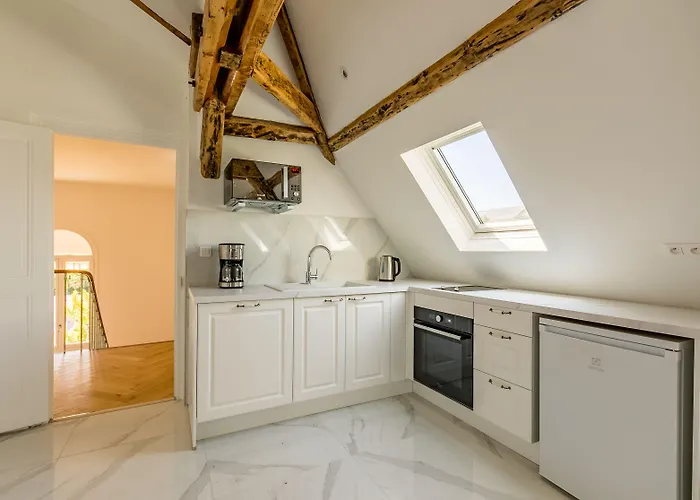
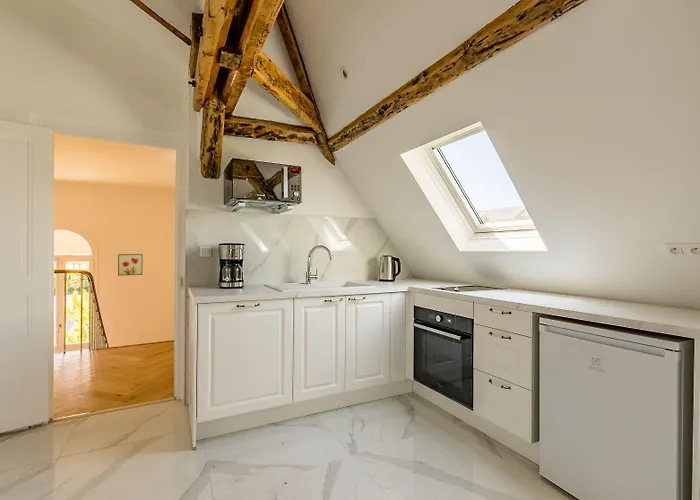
+ wall art (130, 264)
